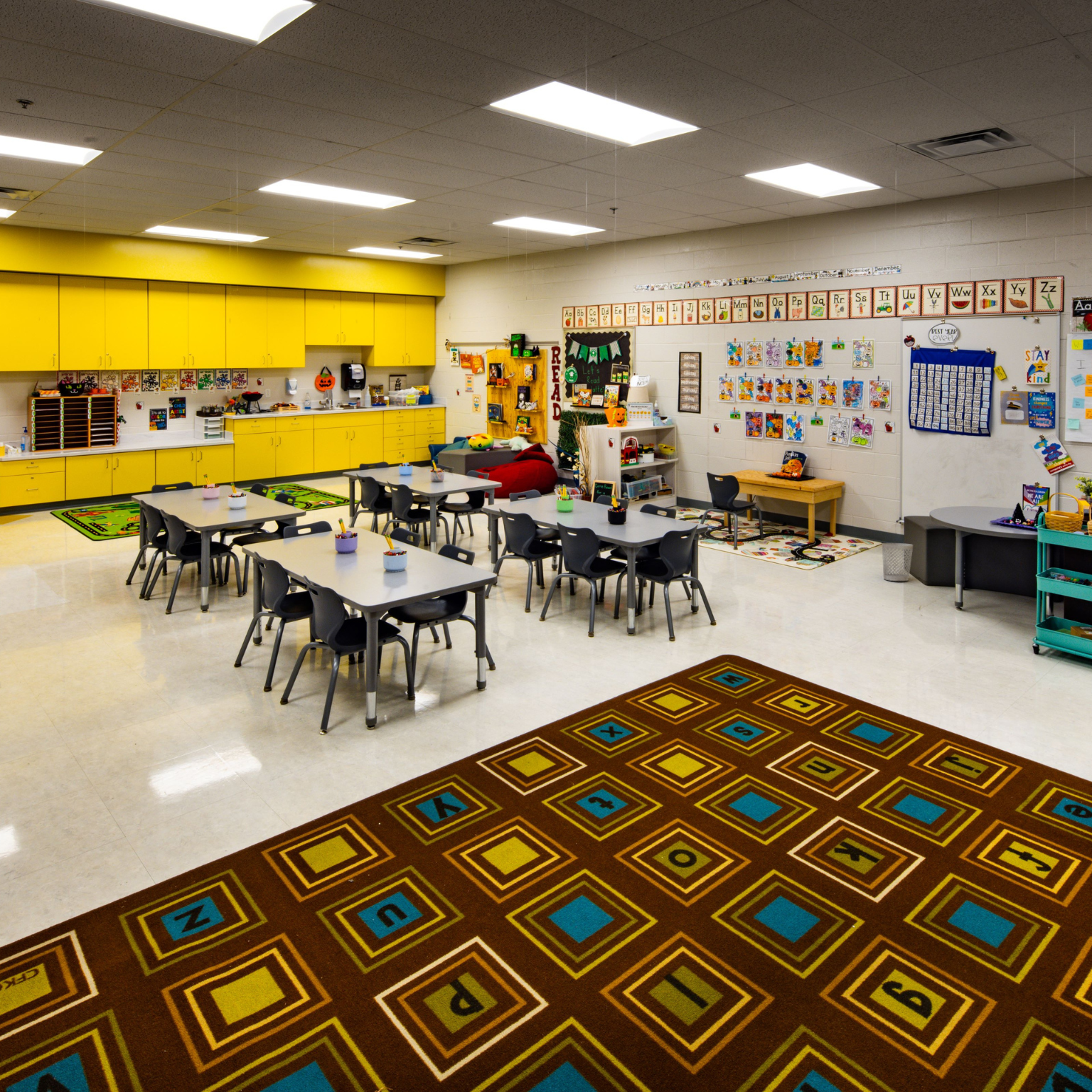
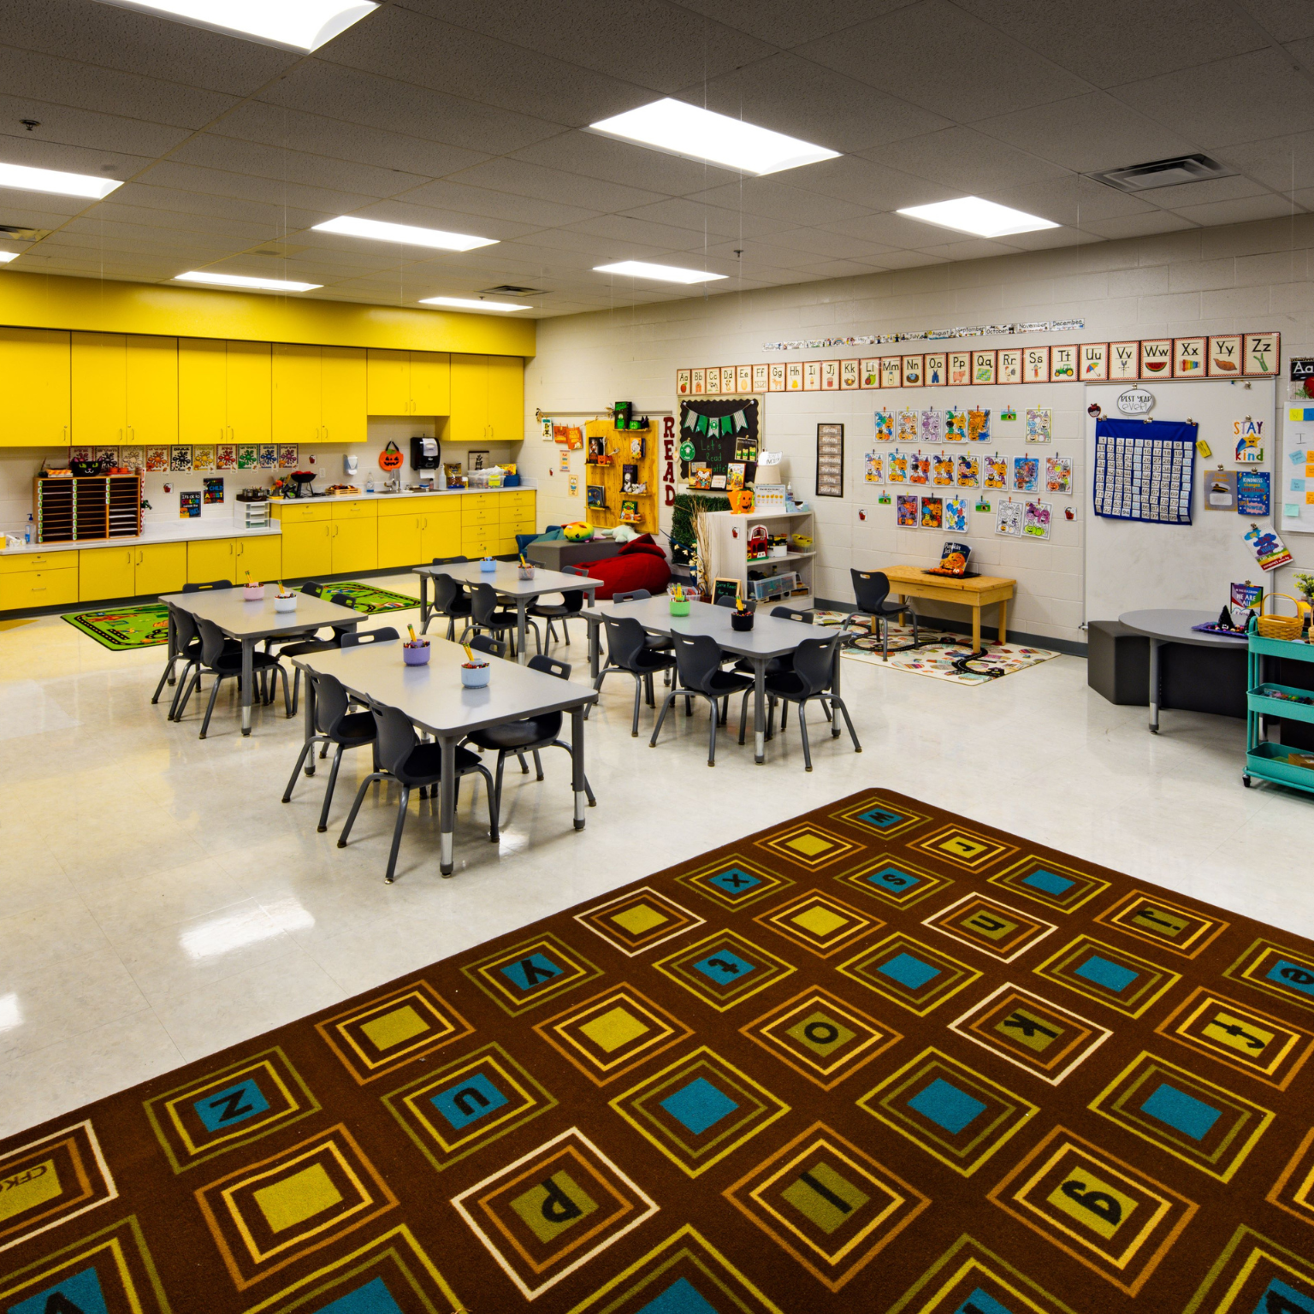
- wastebasket (896, 562)
